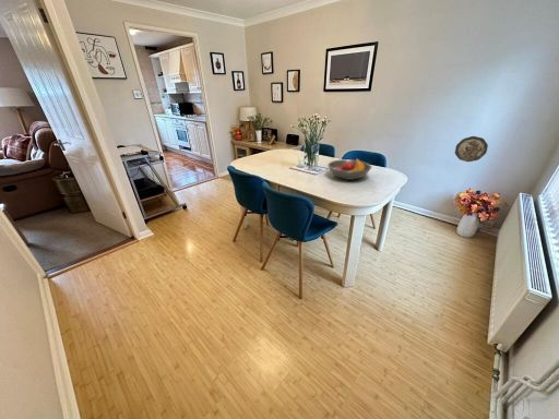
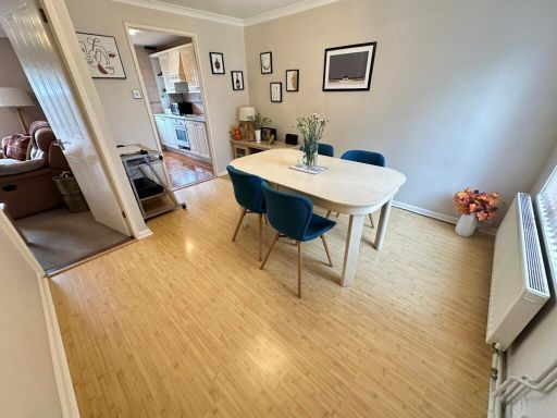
- fruit bowl (348, 169)
- decorative plate (471, 148)
